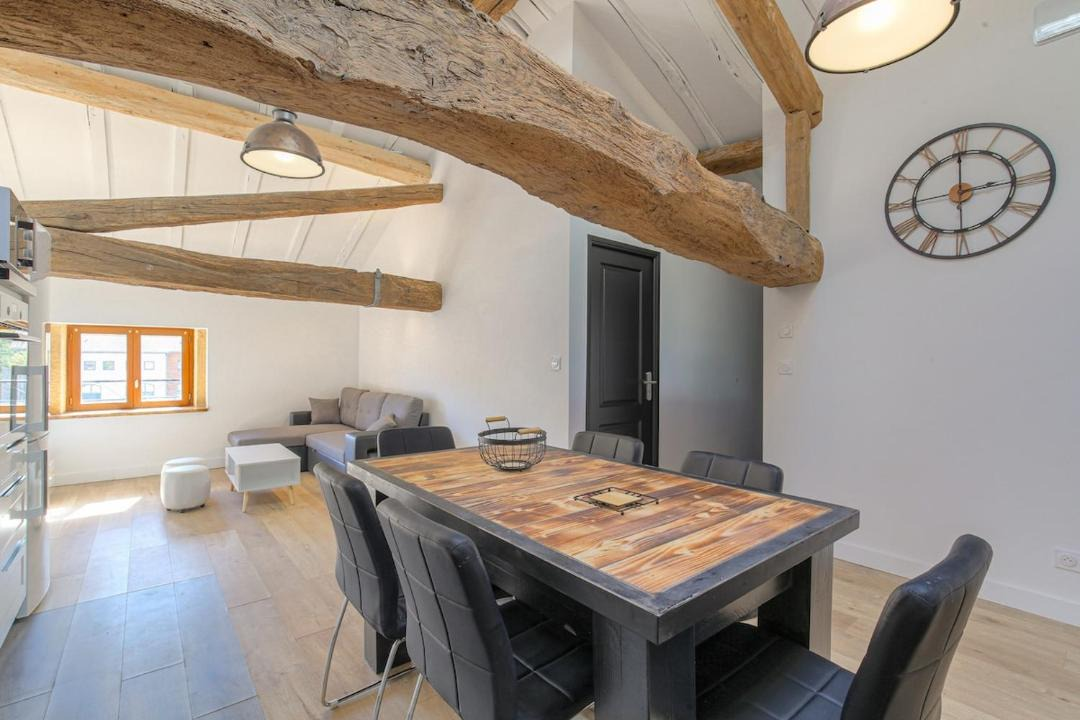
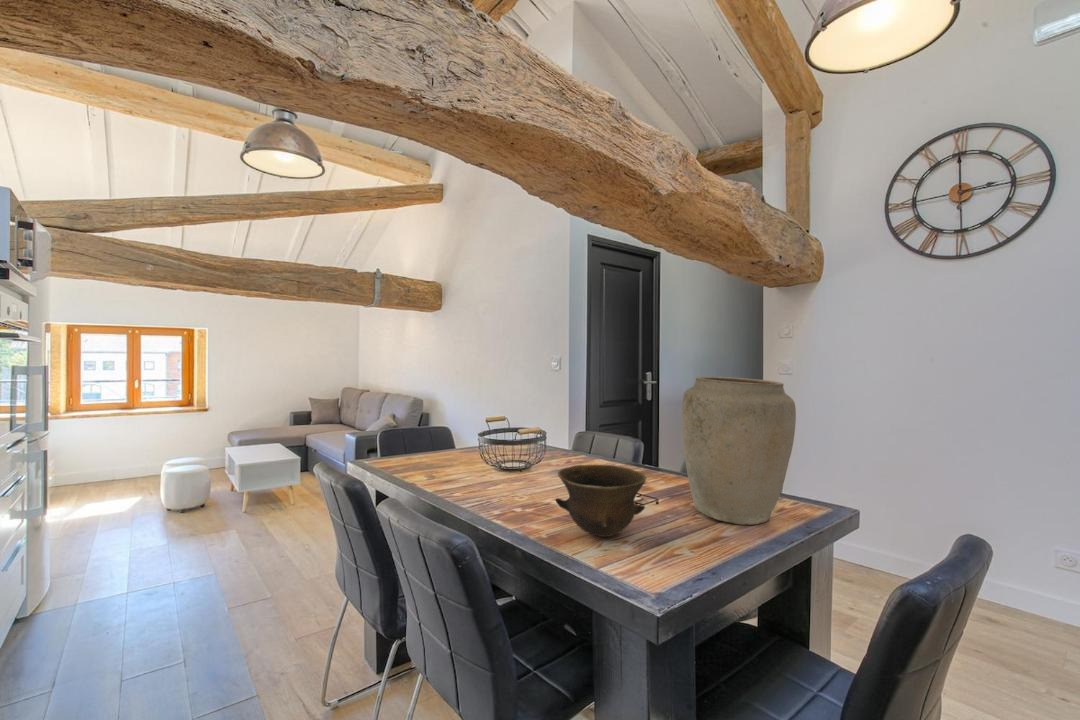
+ bowl (601, 504)
+ vase (736, 446)
